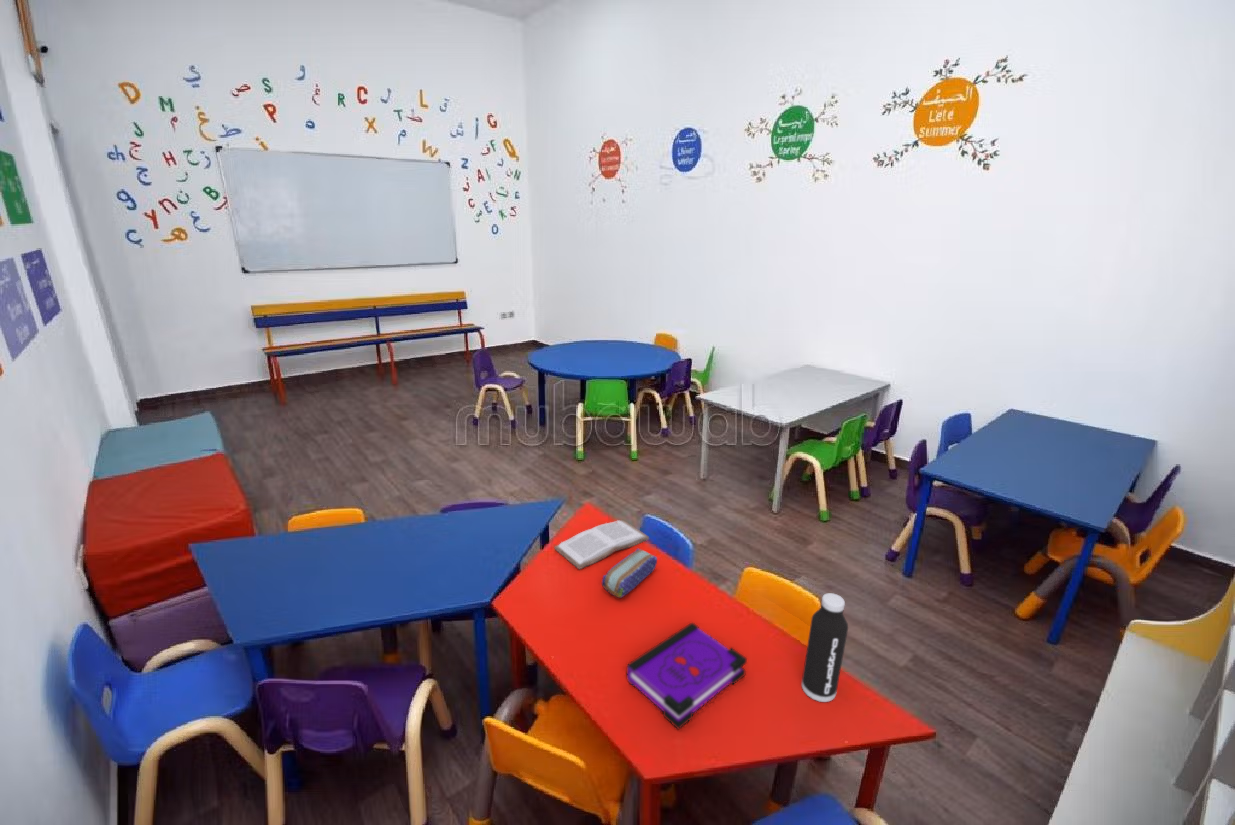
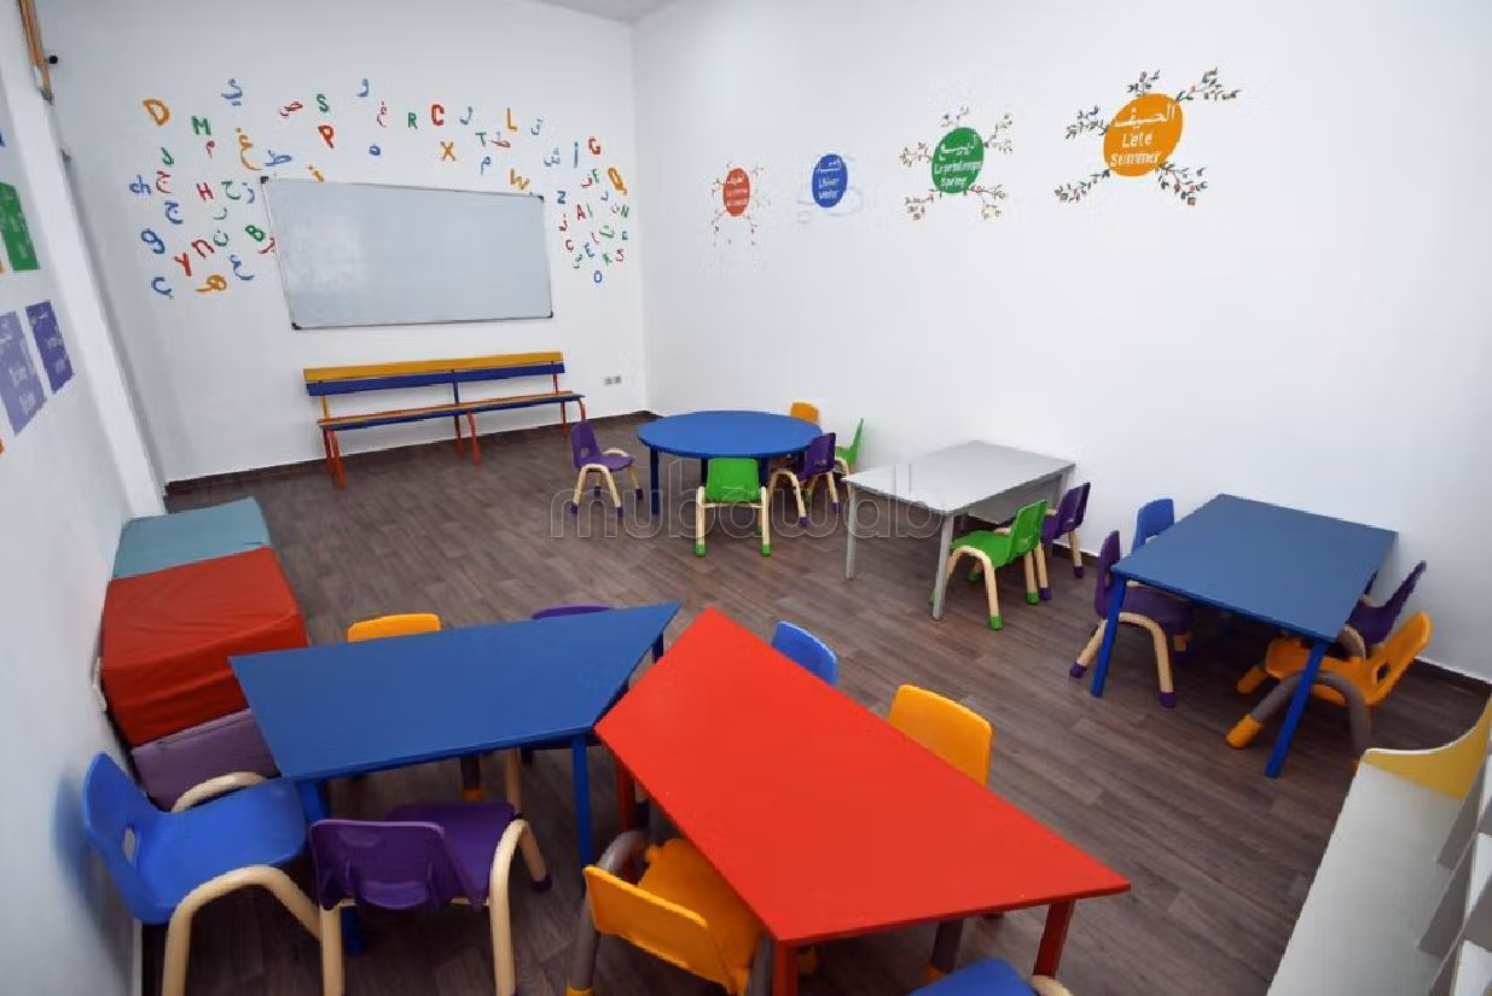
- board game (691, 666)
- pencil case (629, 571)
- book (602, 540)
- water bottle (826, 645)
